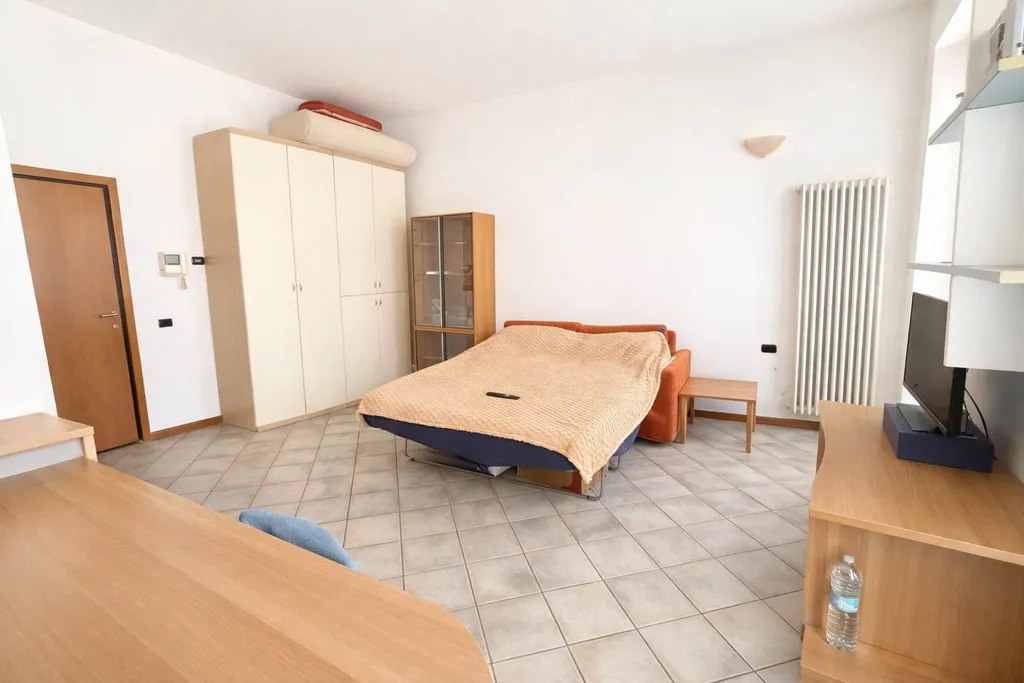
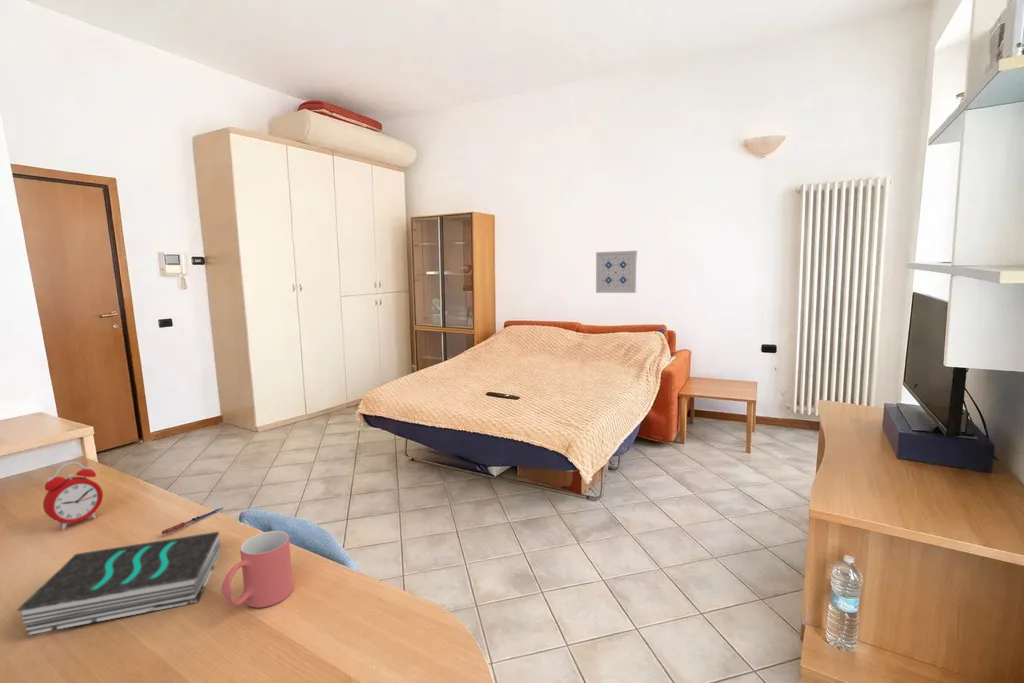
+ wall art (616, 272)
+ mug (256, 574)
+ alarm clock (72, 493)
+ book (133, 577)
+ pen (194, 519)
